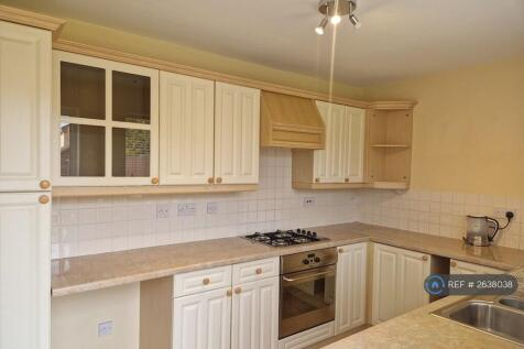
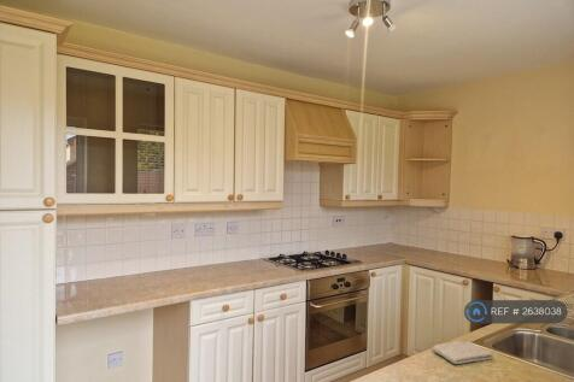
+ washcloth (462, 351)
